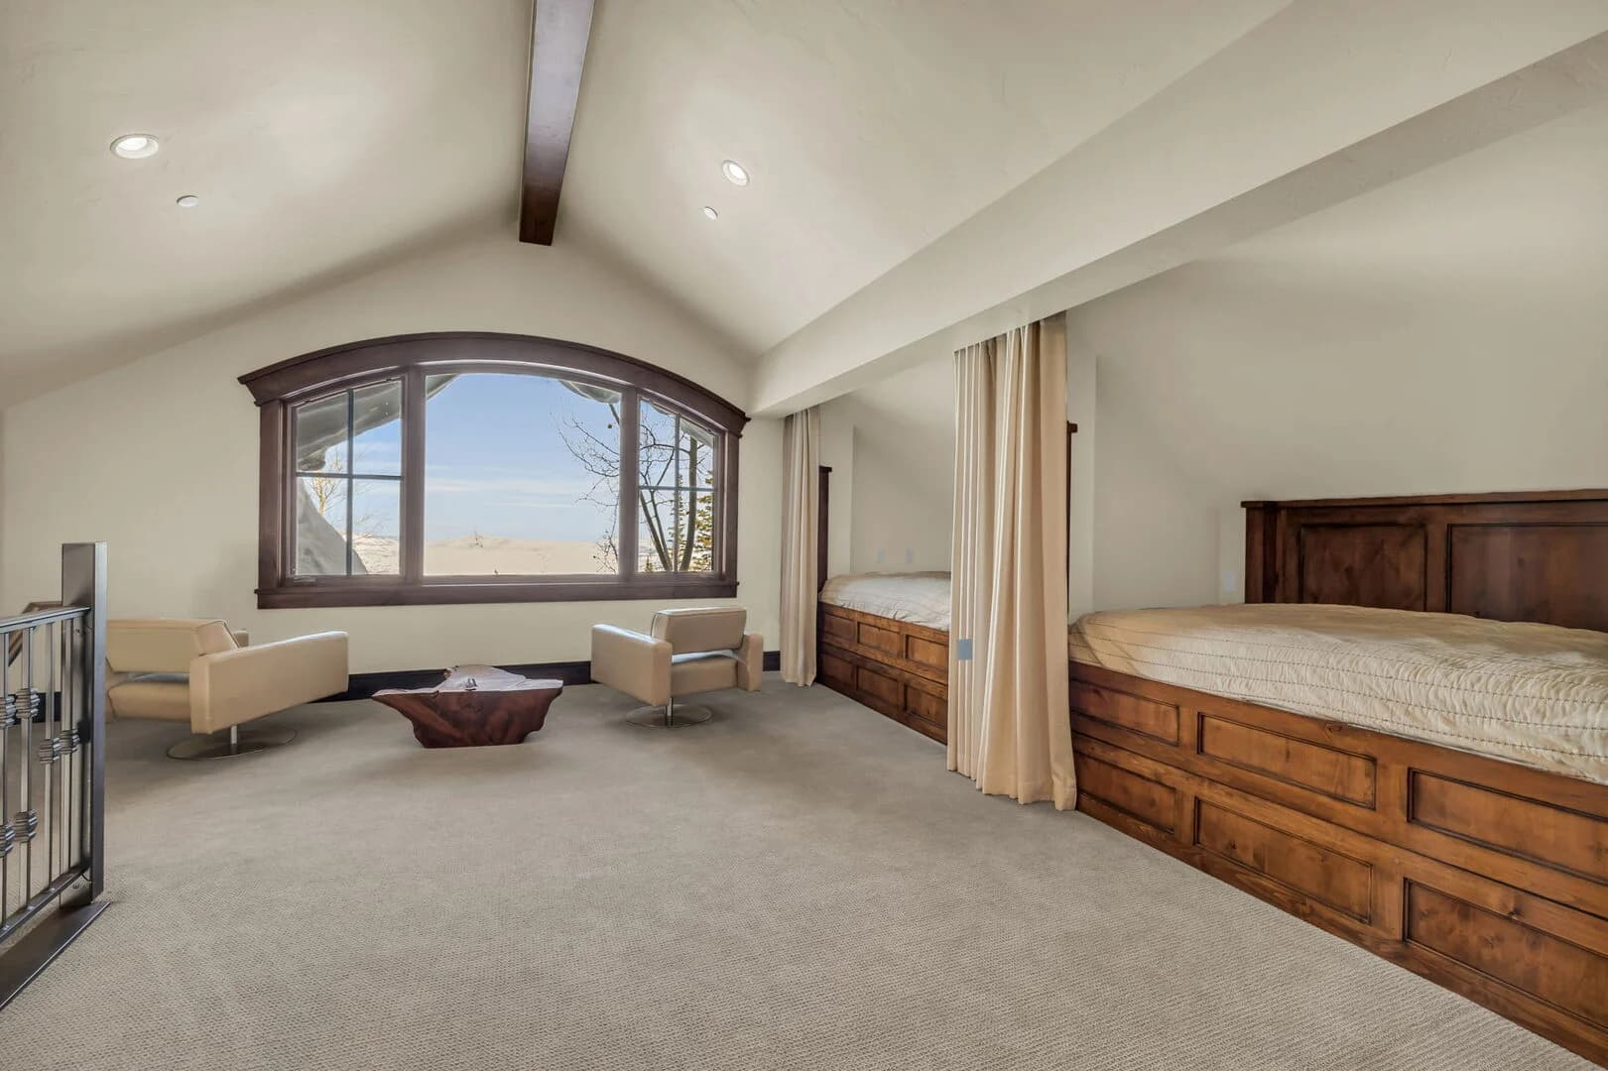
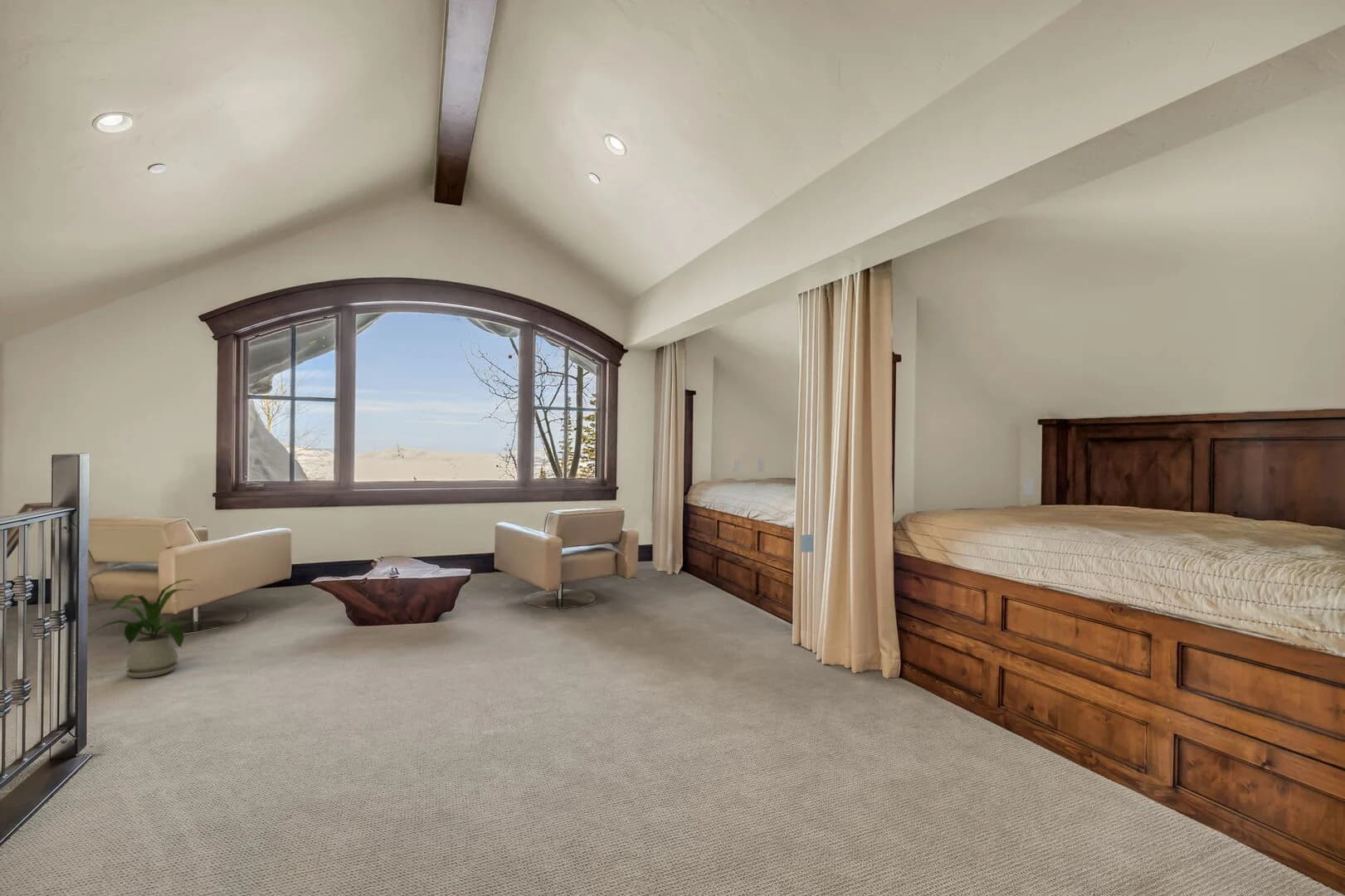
+ house plant (149, 625)
